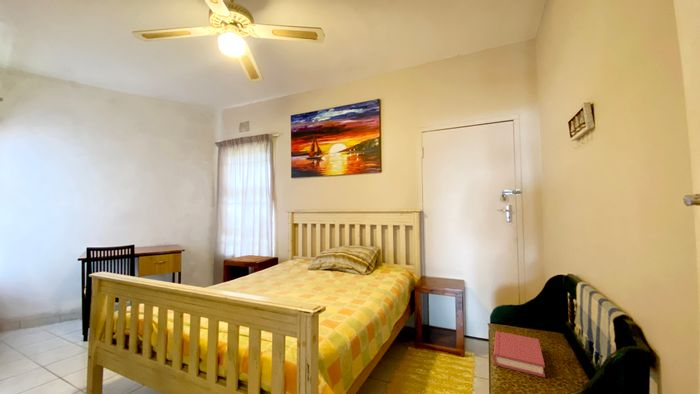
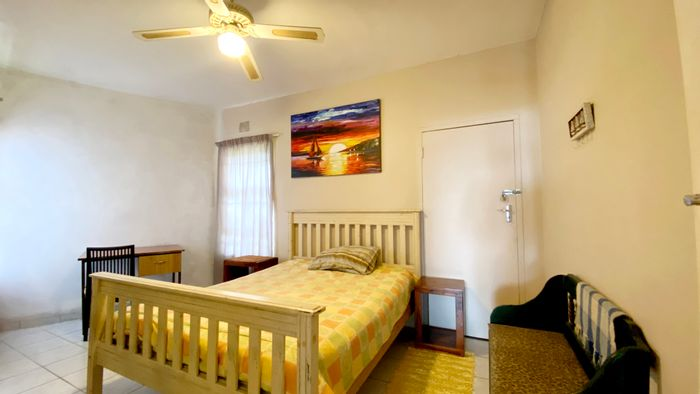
- hardback book (517, 351)
